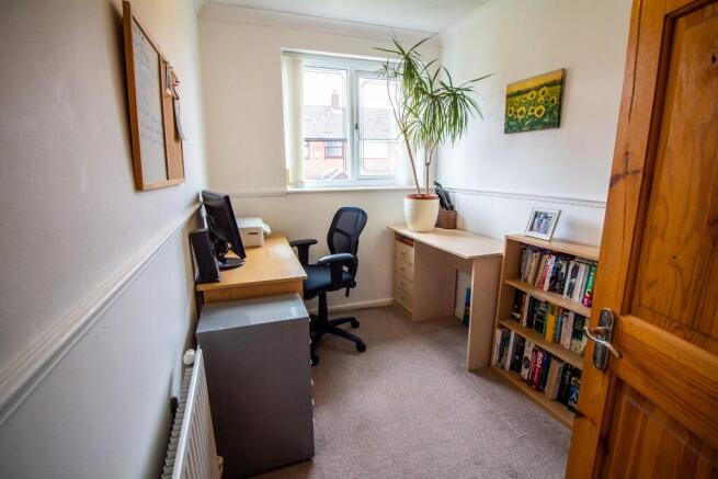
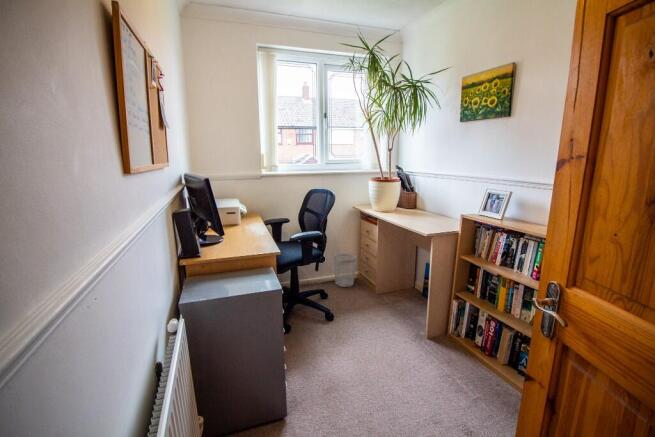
+ wastebasket (345, 270)
